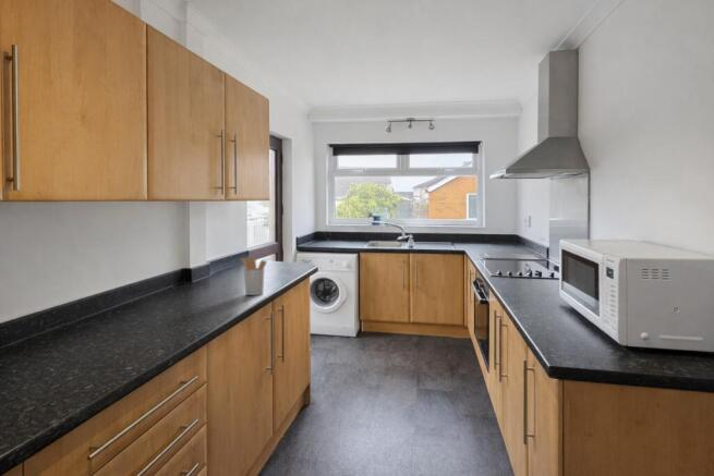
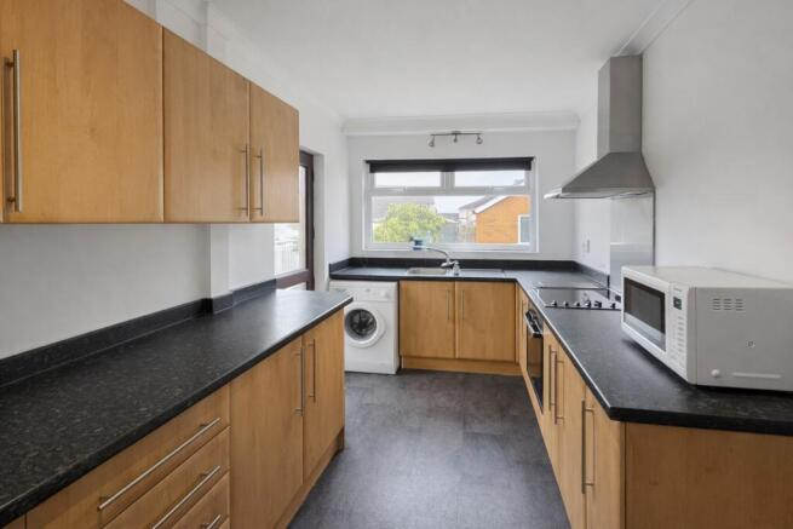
- utensil holder (252, 274)
